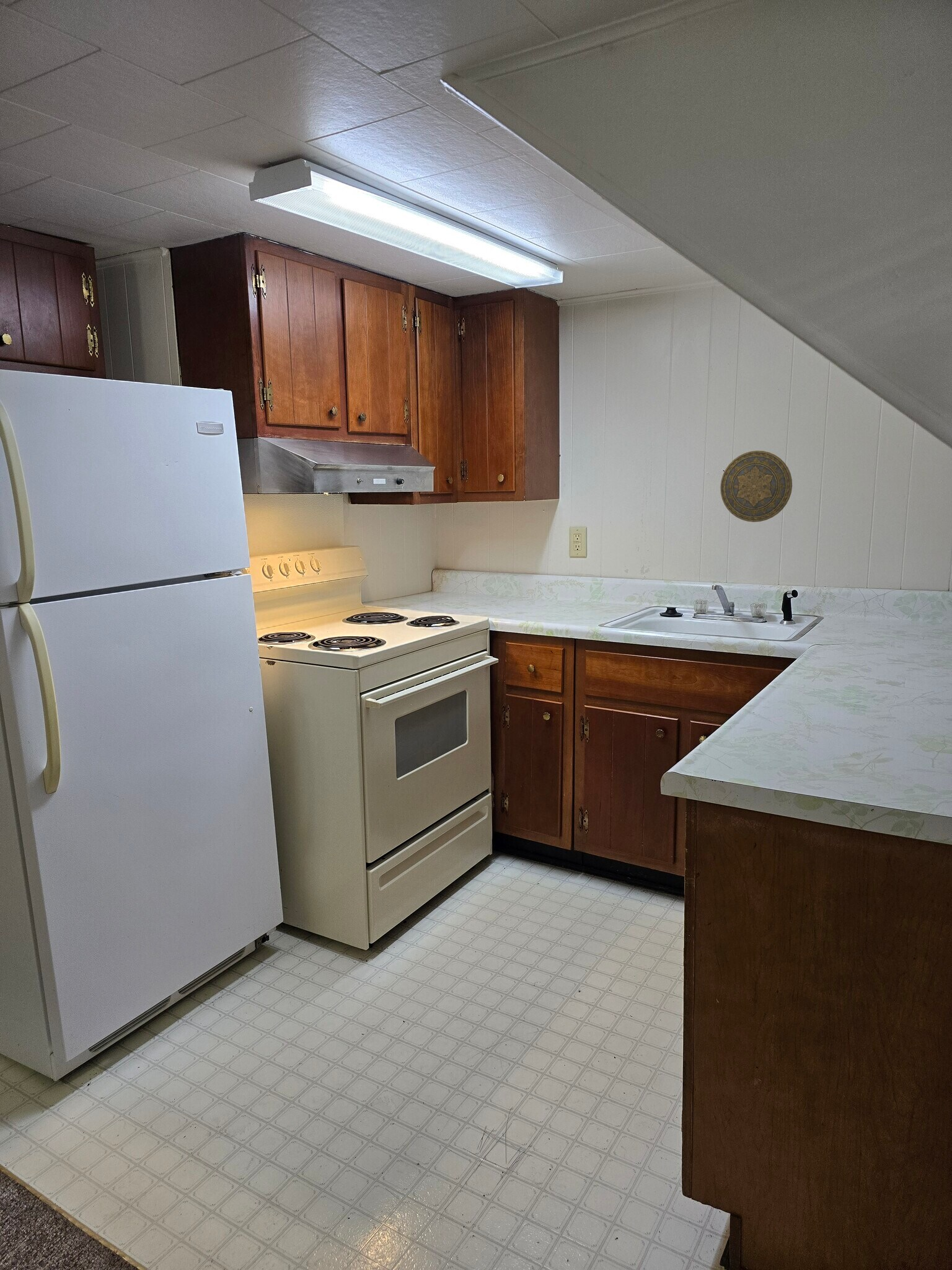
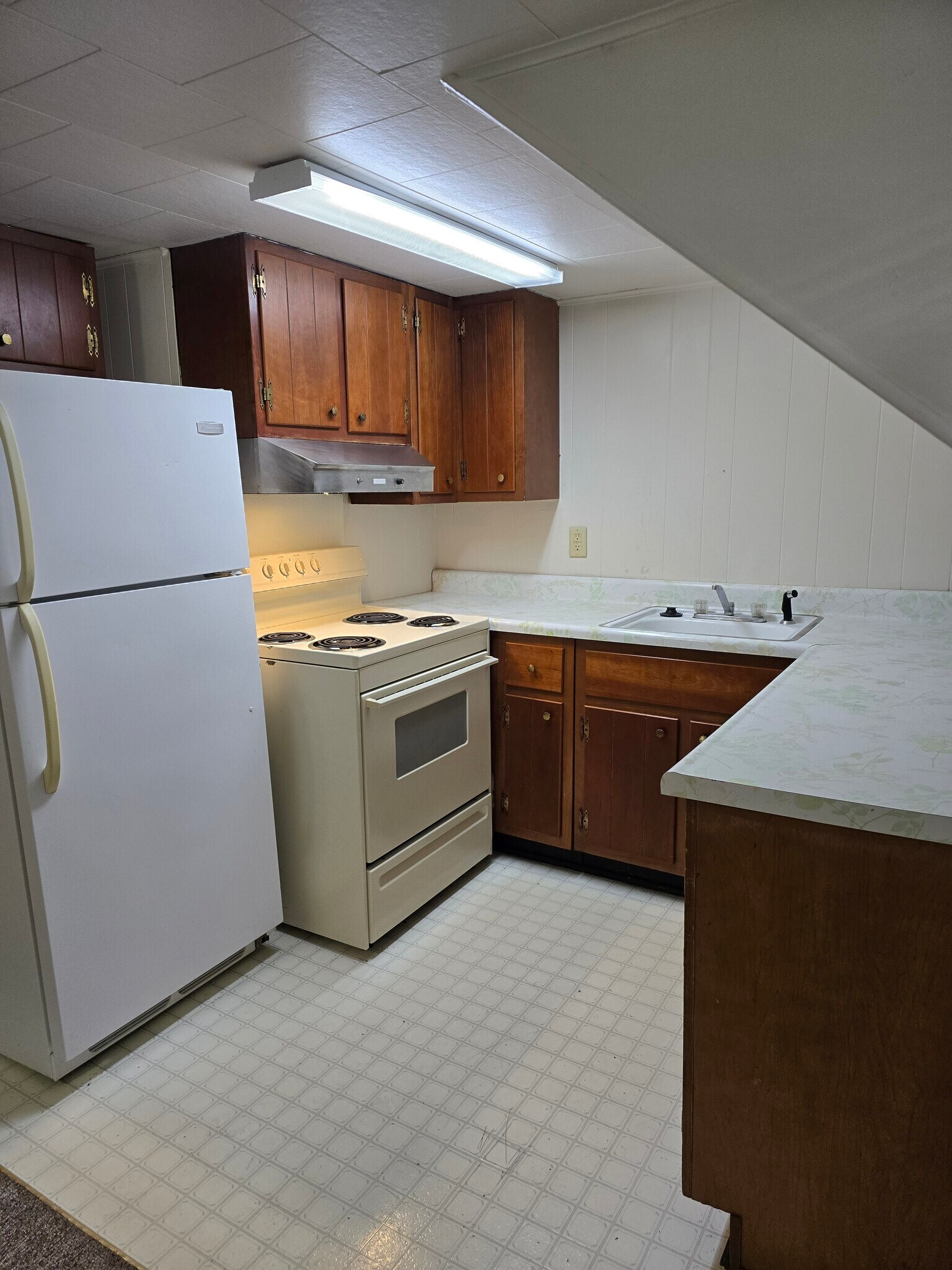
- decorative plate (754, 486)
